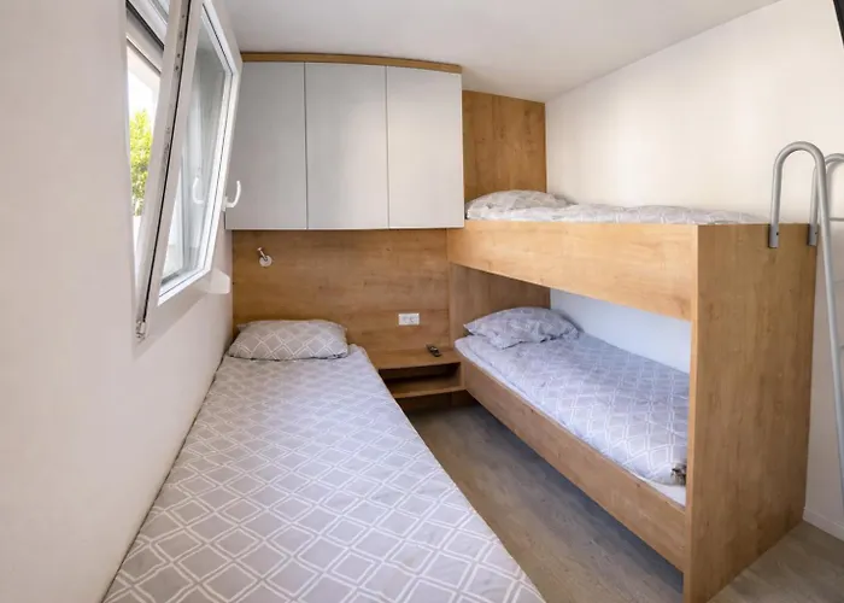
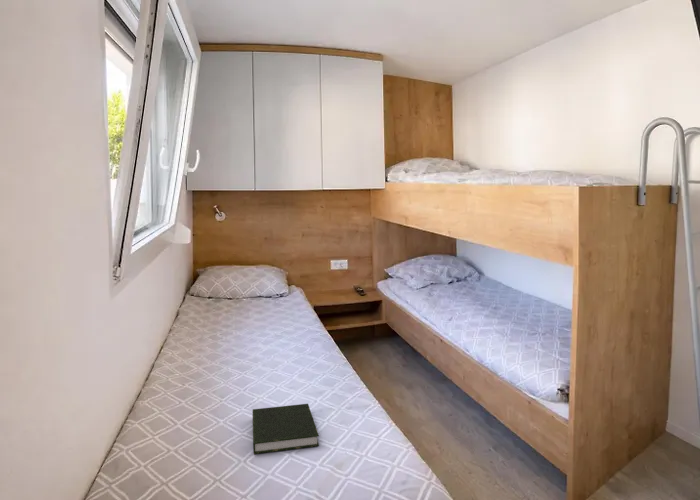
+ book (283, 426)
